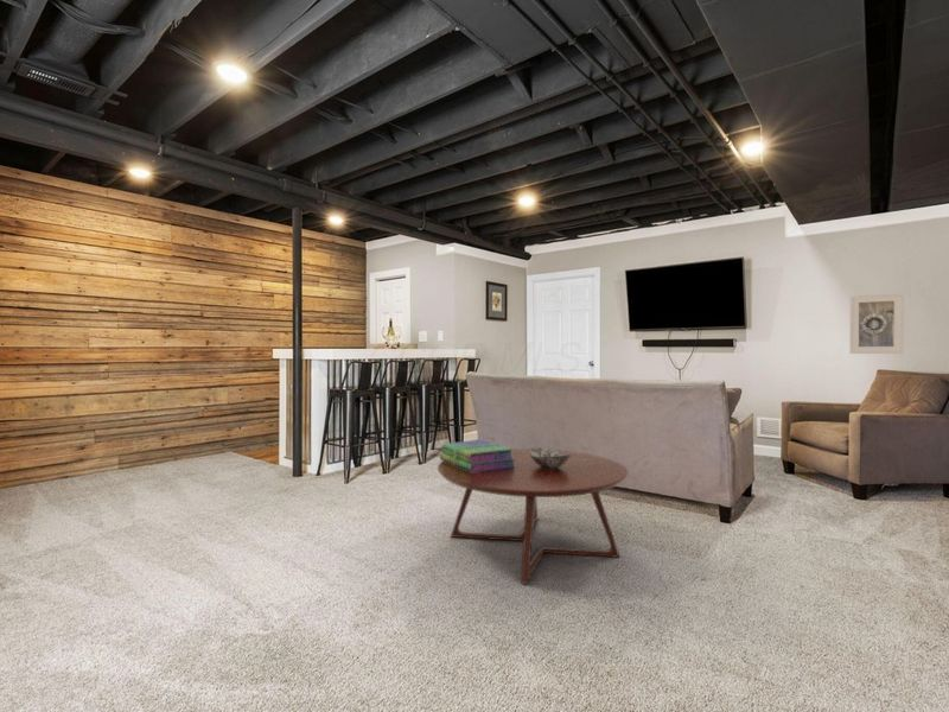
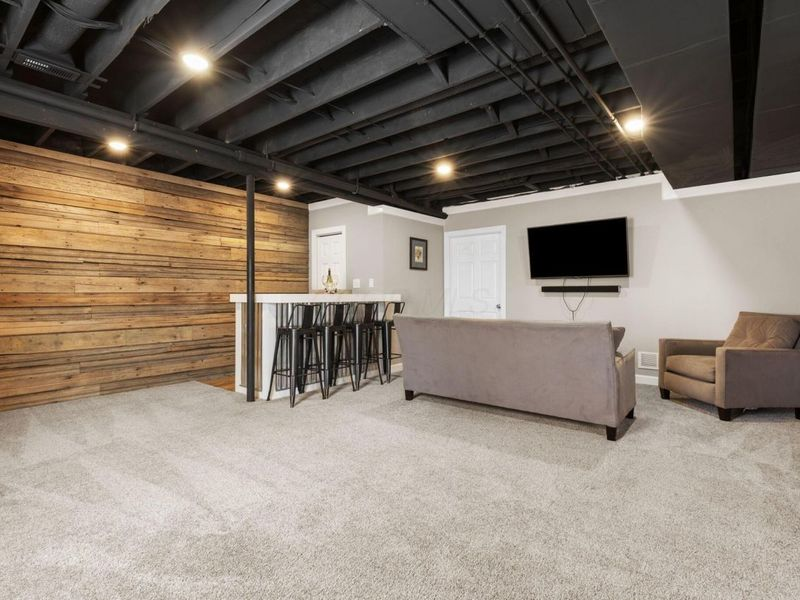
- stack of books (476, 453)
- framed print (875, 324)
- coffee table (530, 506)
- decorative bowl (549, 458)
